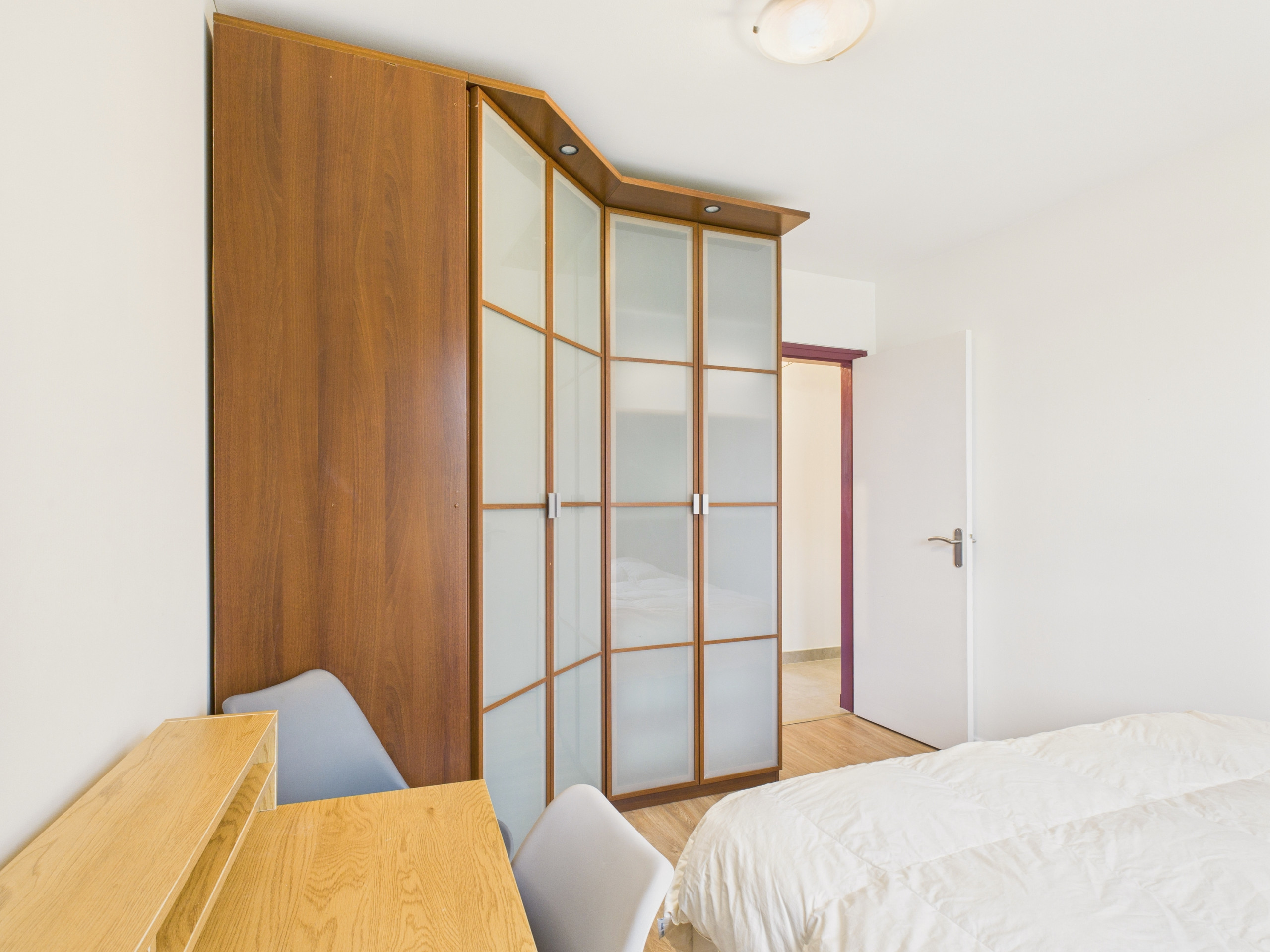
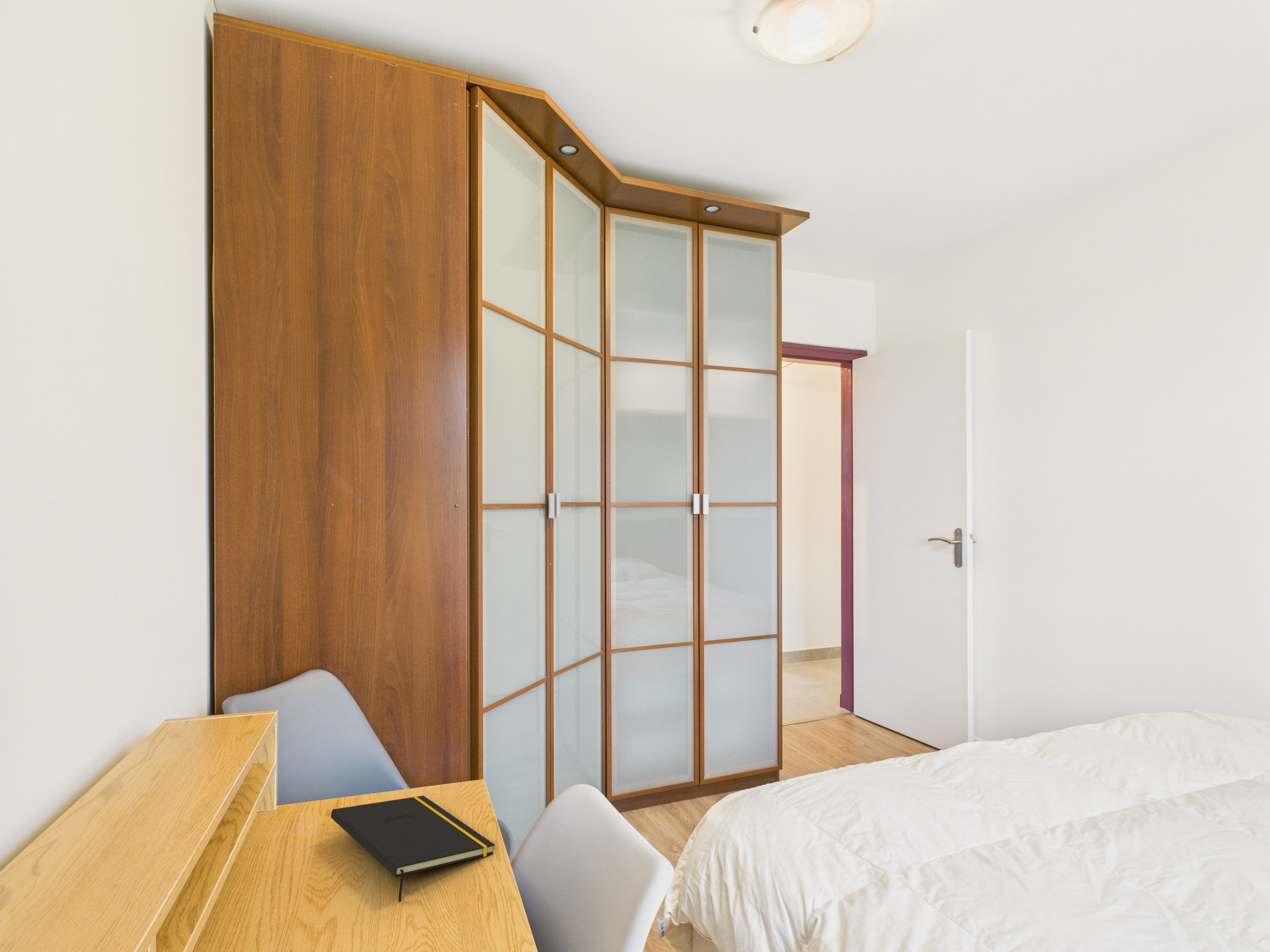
+ notepad (411, 831)
